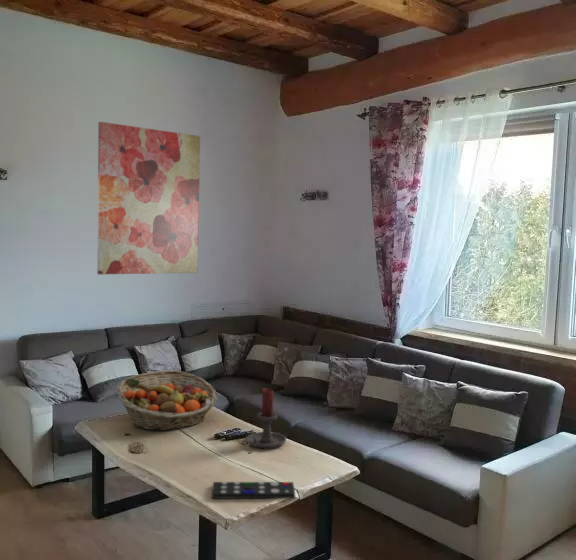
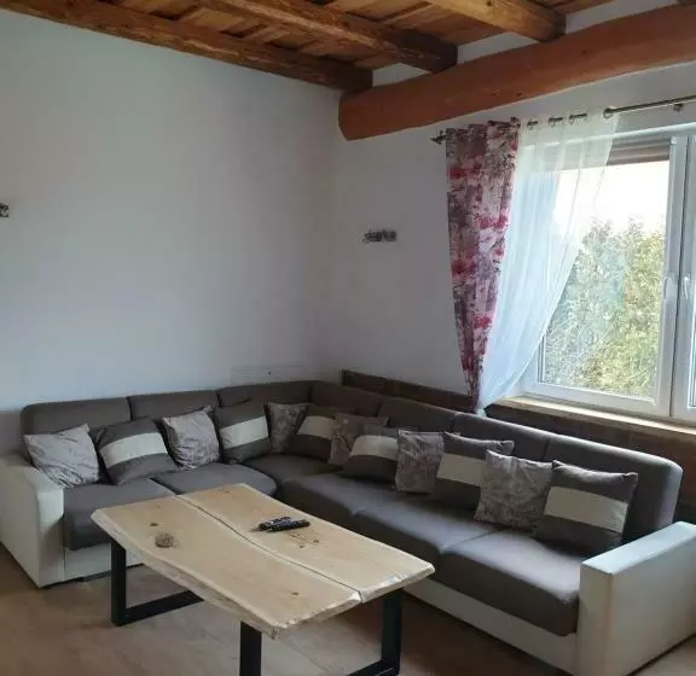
- fruit basket (167, 399)
- wall art (151, 202)
- candle holder (263, 416)
- remote control (253, 489)
